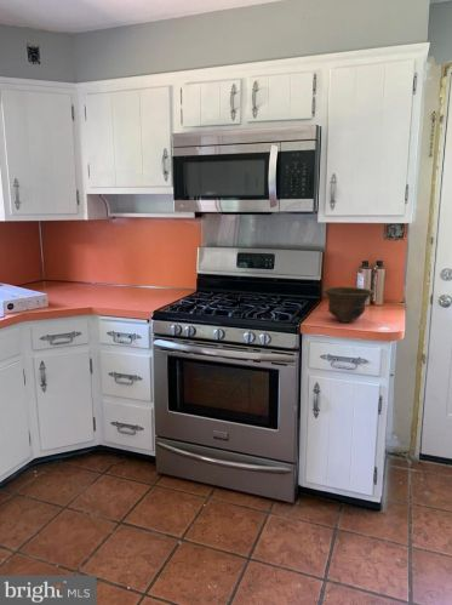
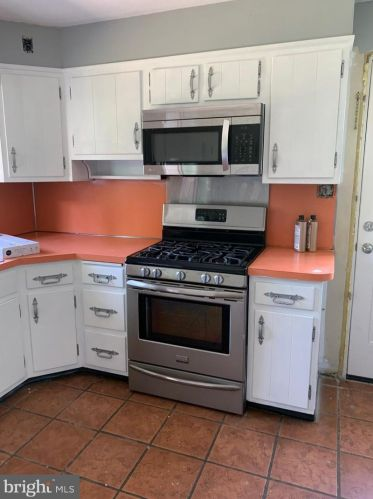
- bowl (347, 306)
